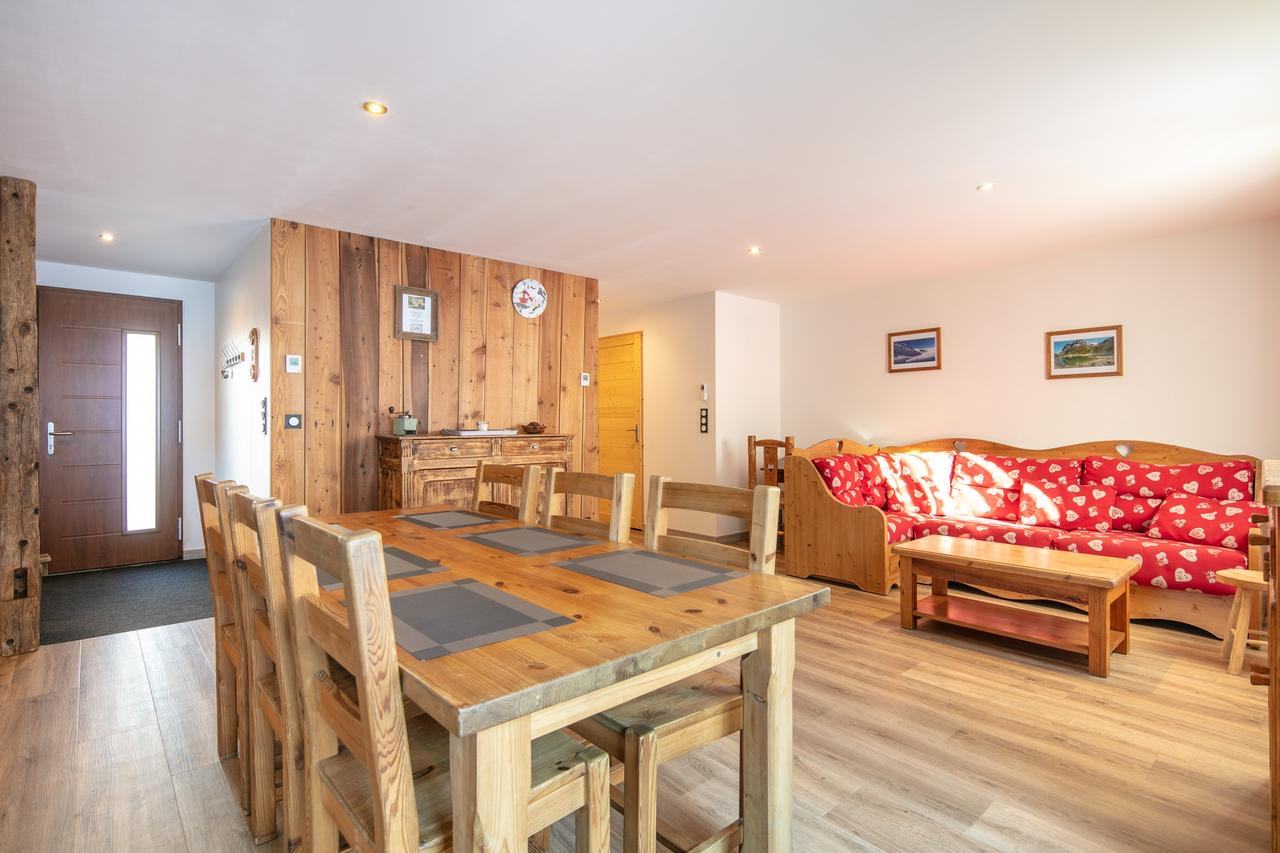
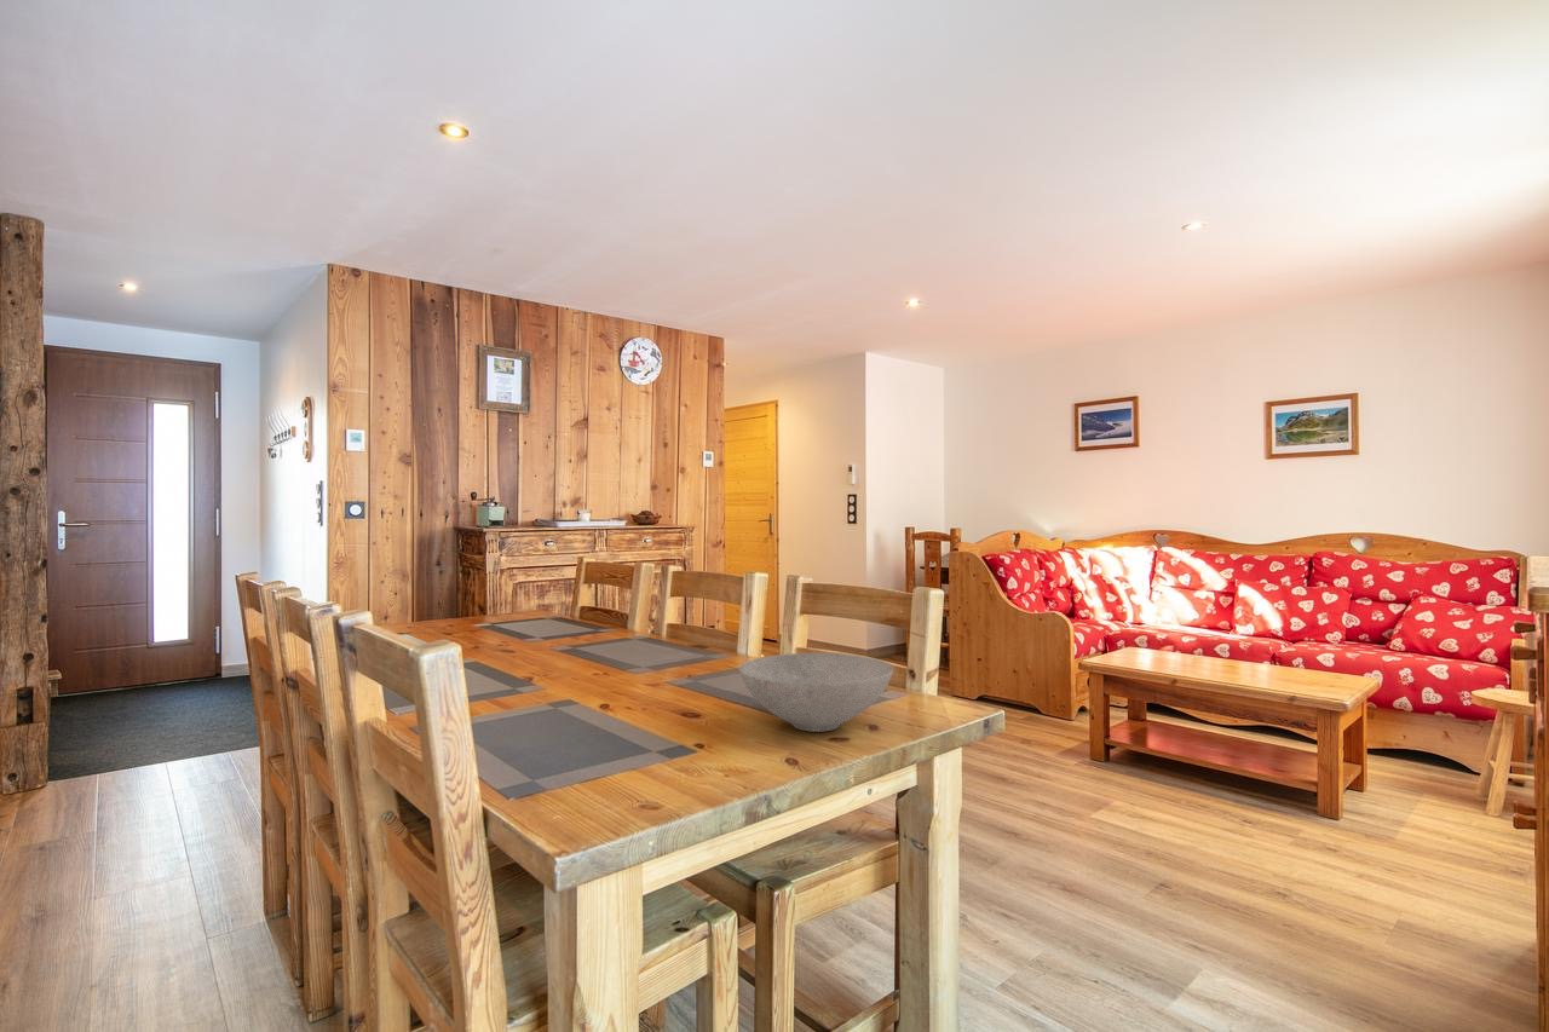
+ bowl (816, 696)
